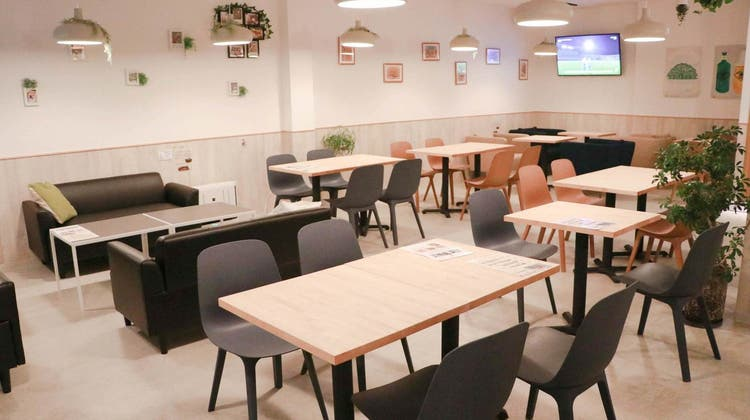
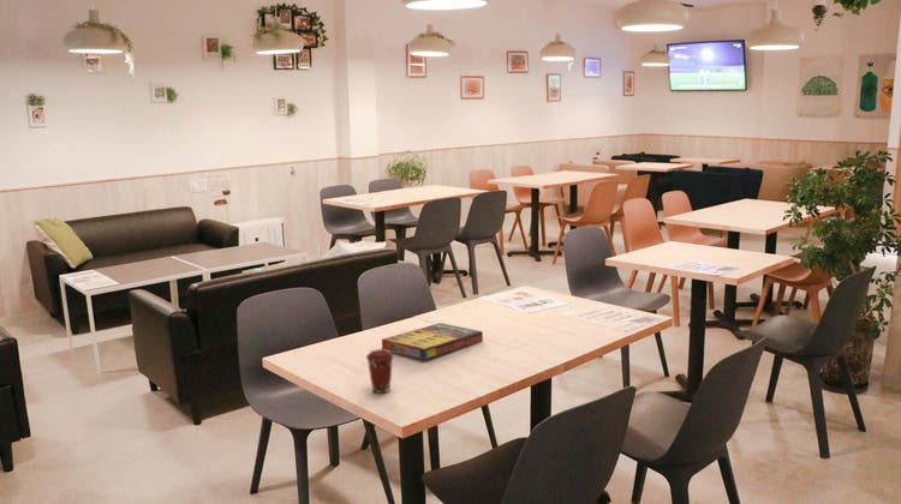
+ game compilation box (432, 340)
+ coffee cup (380, 371)
